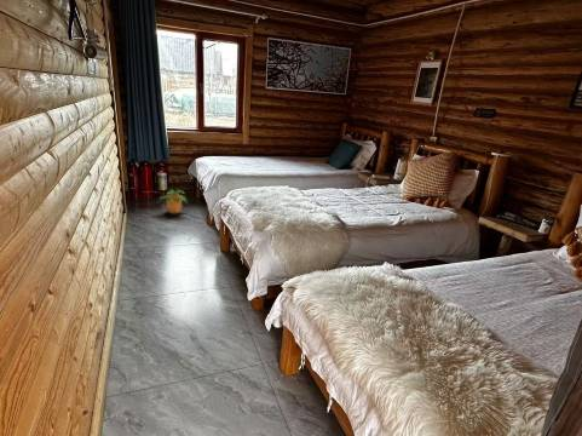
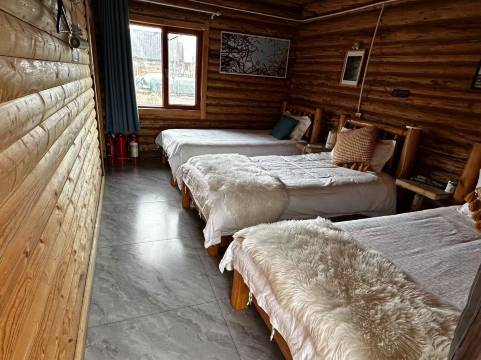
- potted plant (175, 200)
